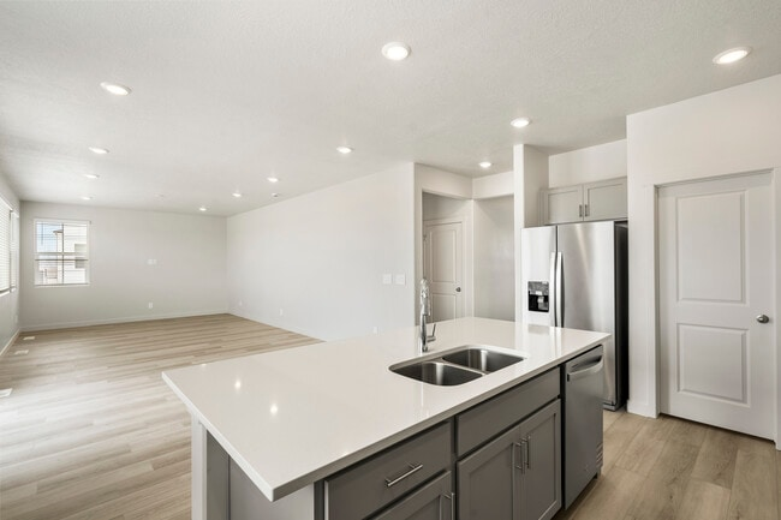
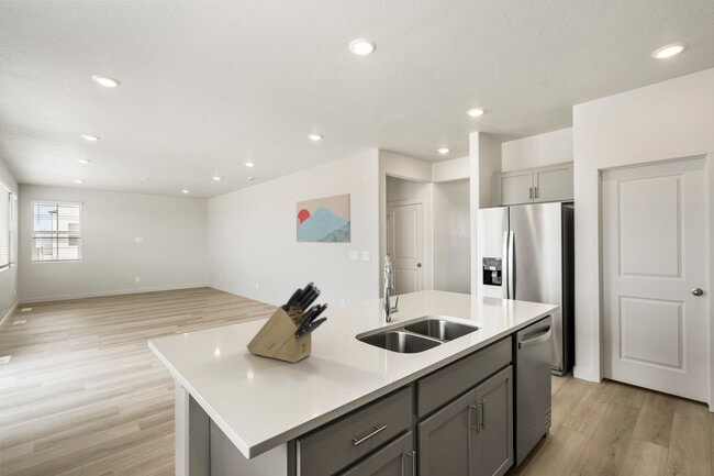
+ wall art (321, 220)
+ knife block (287, 318)
